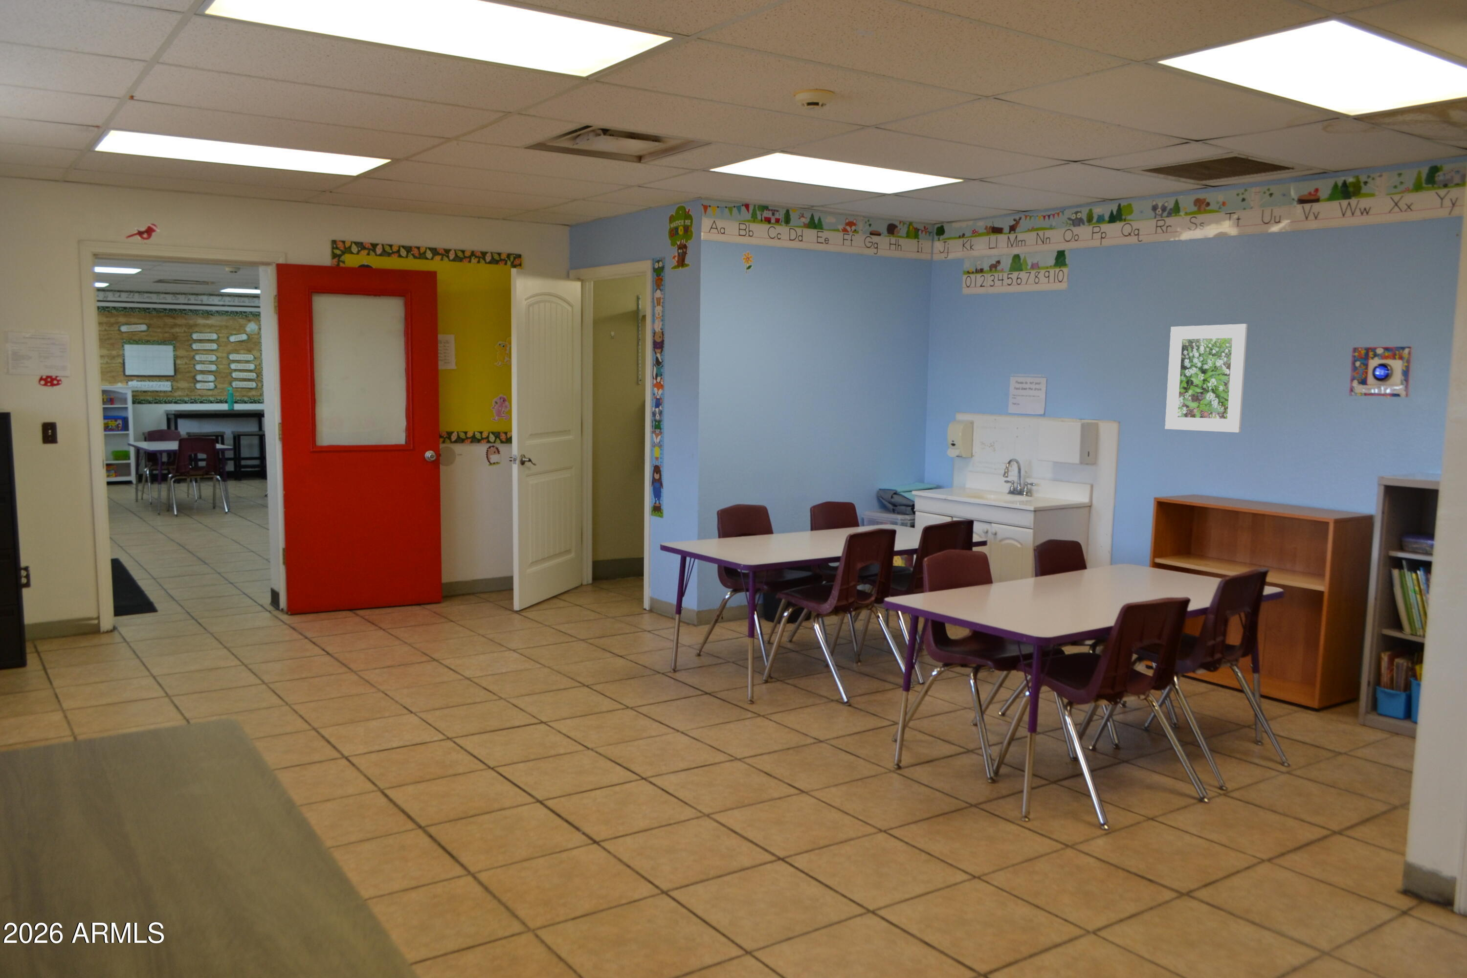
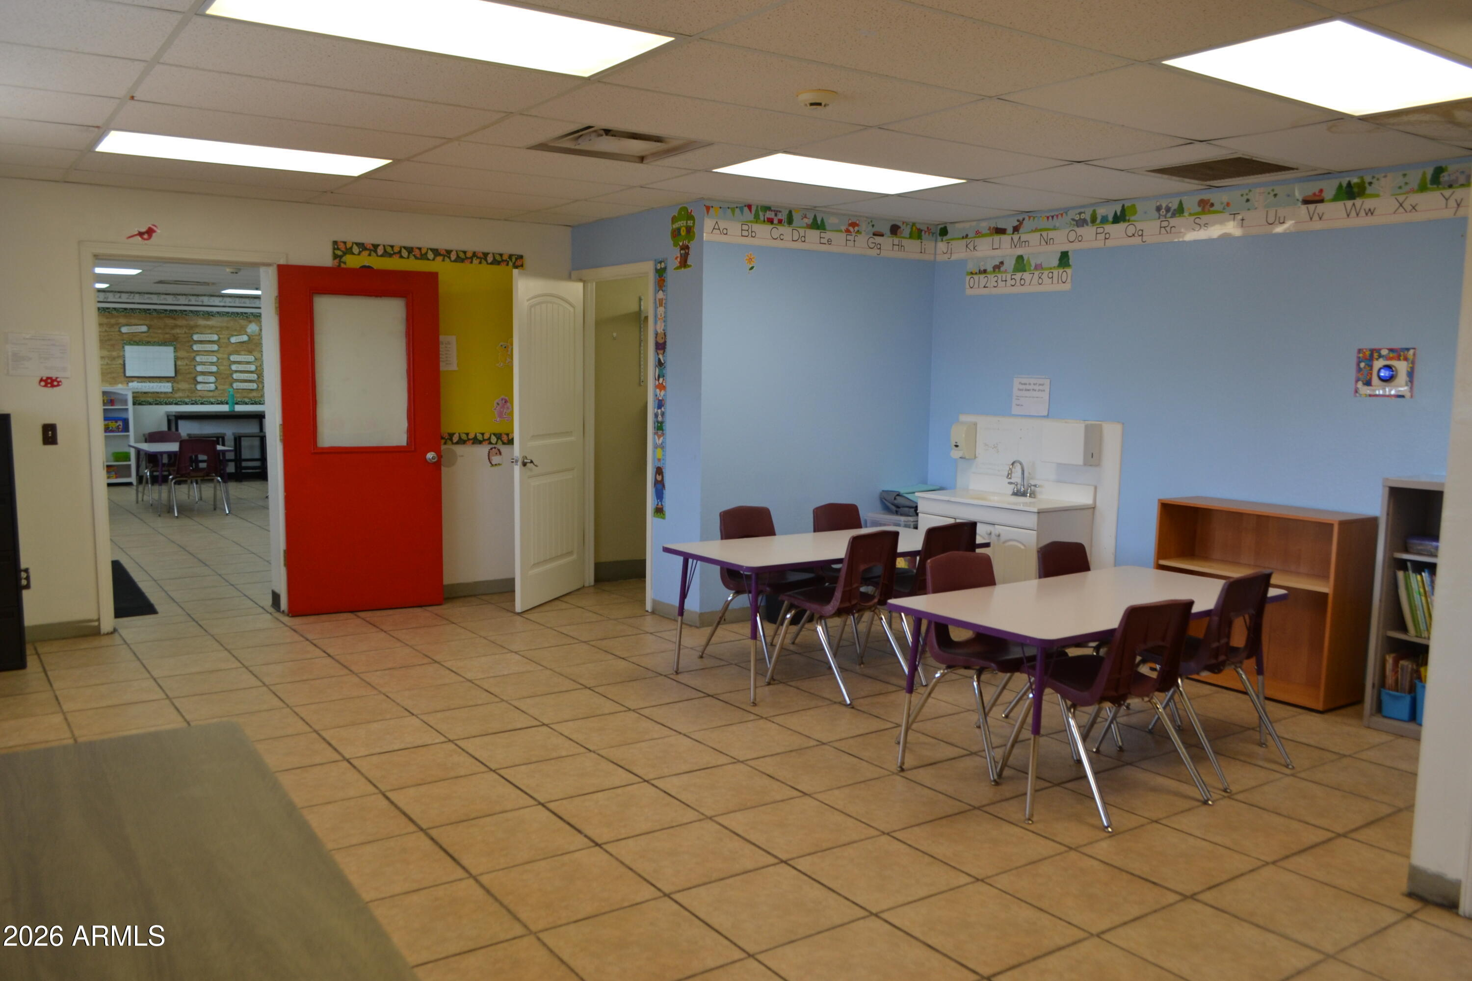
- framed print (1204, 378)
